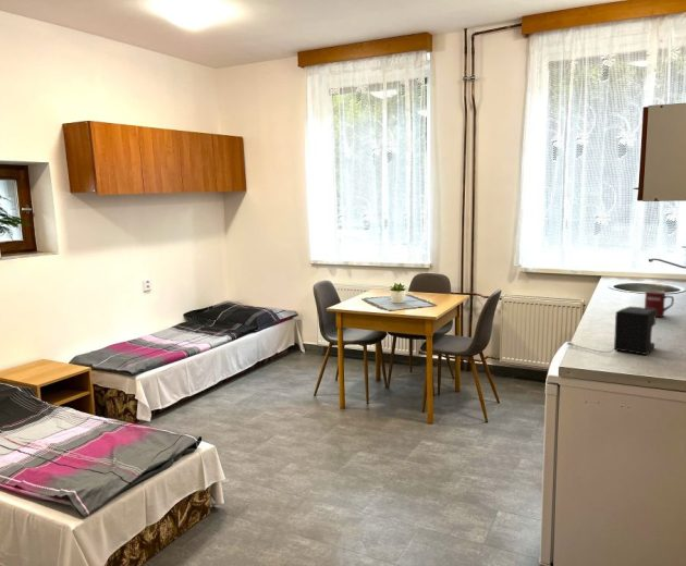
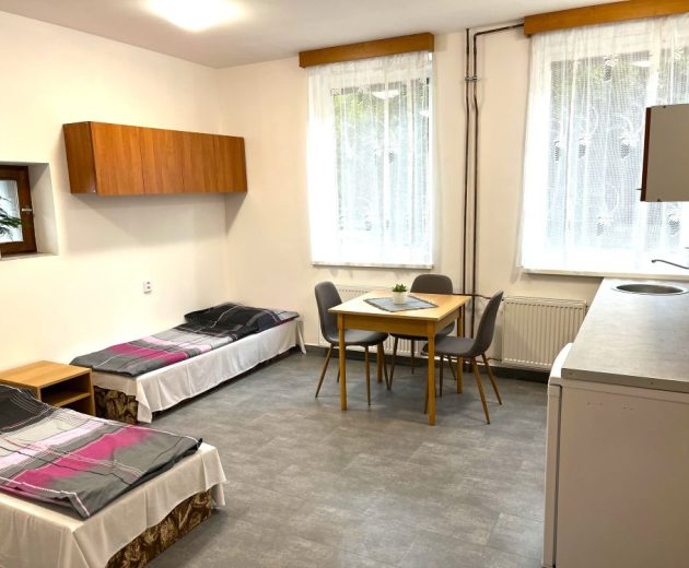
- mug (659, 304)
- coffee maker (615, 327)
